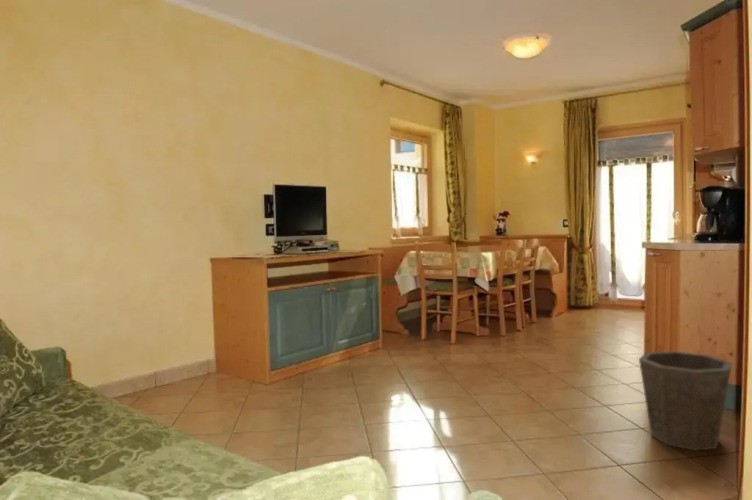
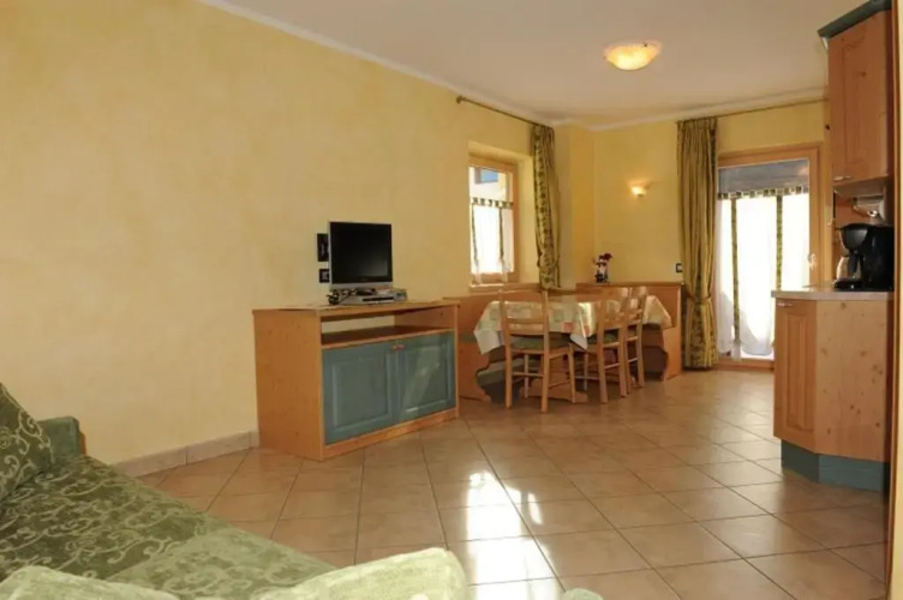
- waste bin (684, 399)
